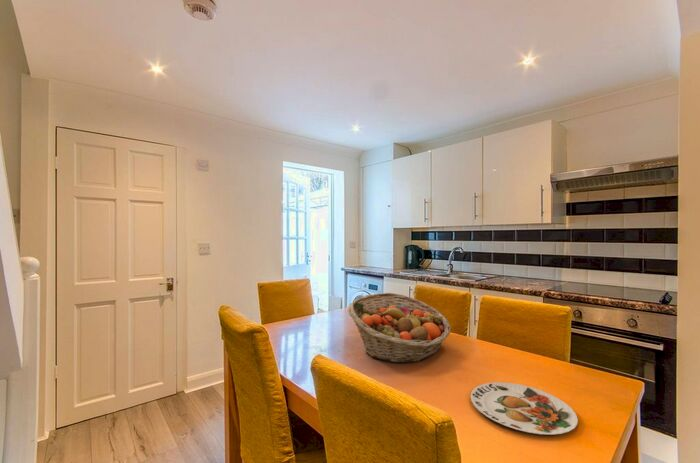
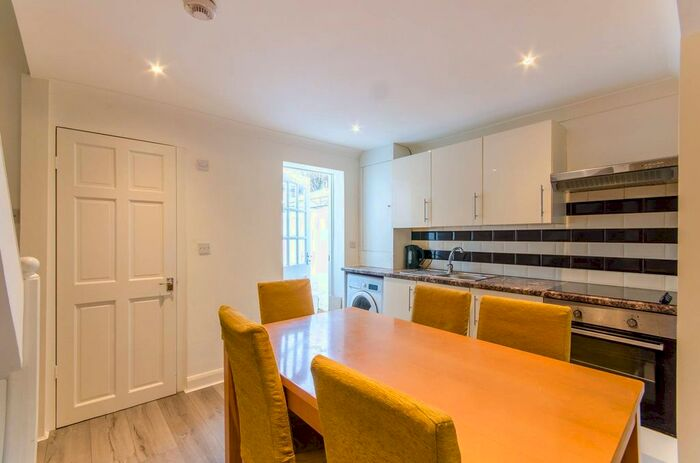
- fruit basket (399, 324)
- plate (520, 406)
